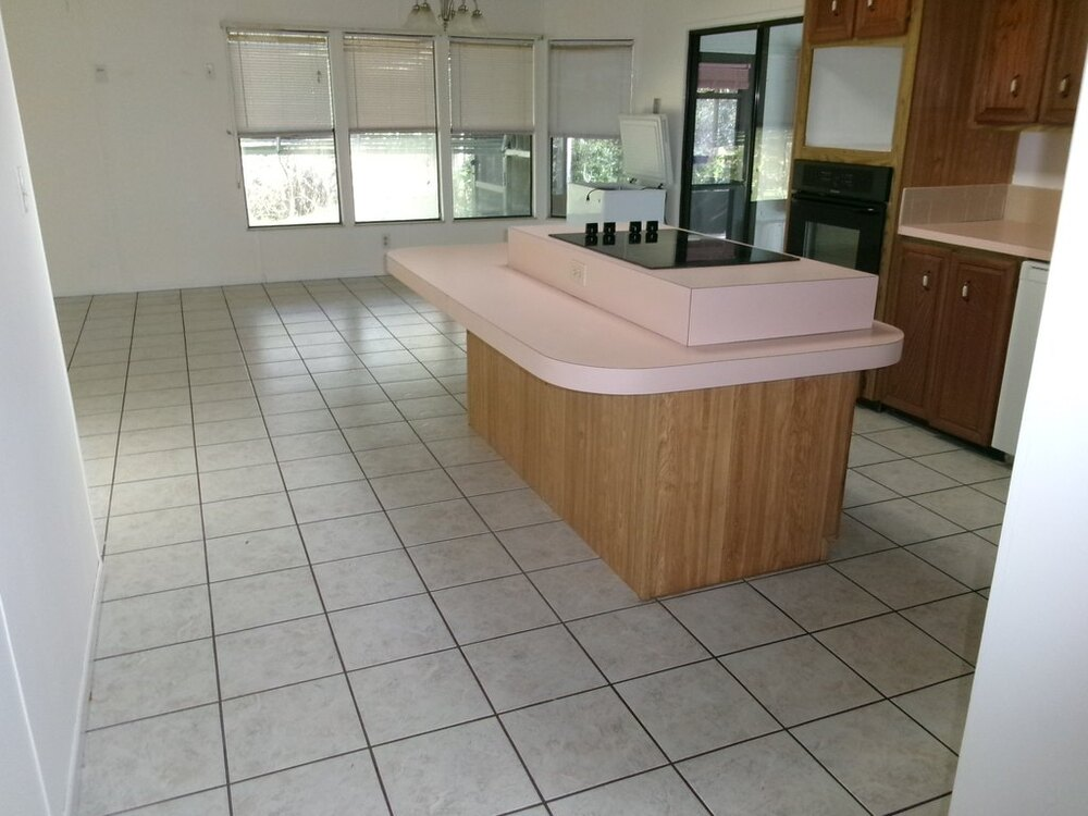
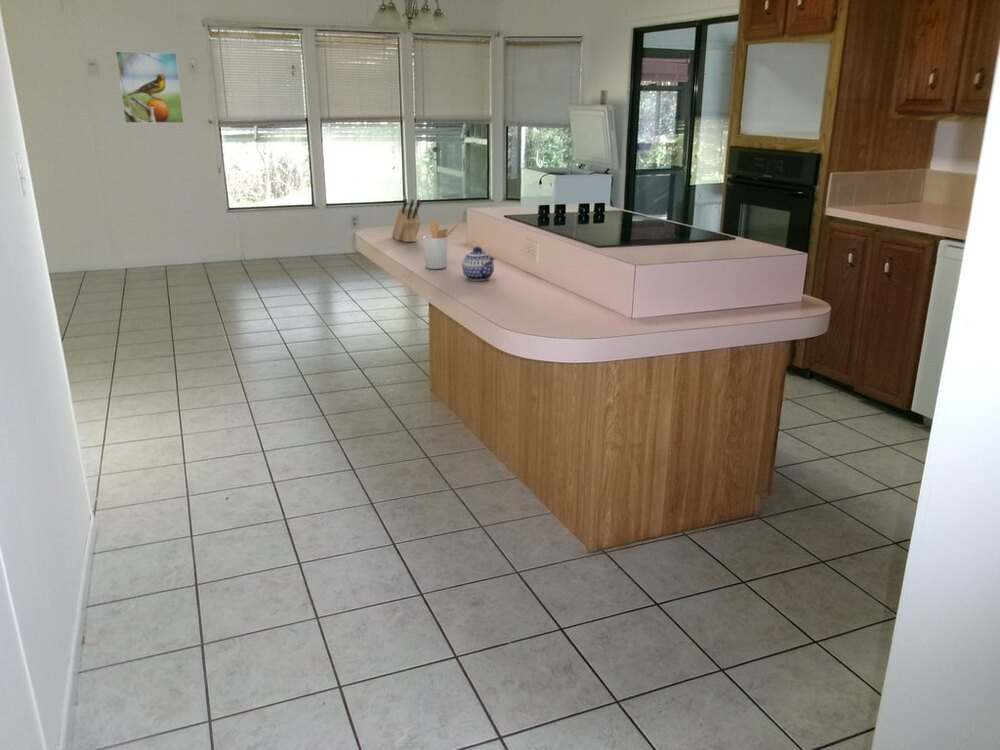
+ teapot (478, 263)
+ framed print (150, 88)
+ utensil holder (442, 244)
+ knife block (406, 218)
